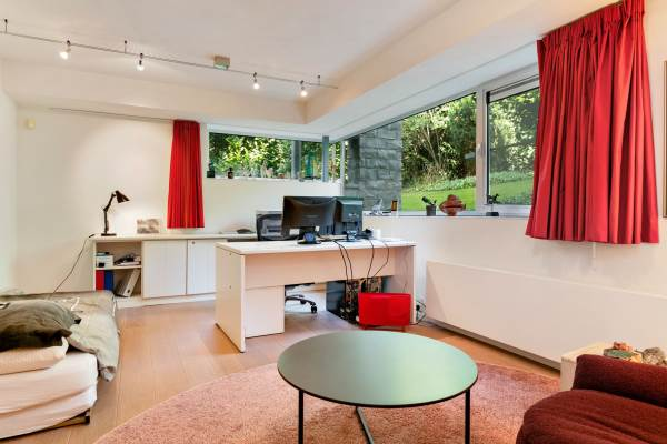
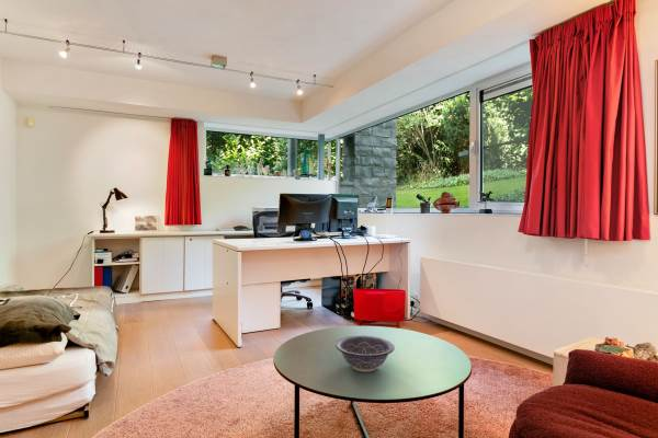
+ decorative bowl (364, 356)
